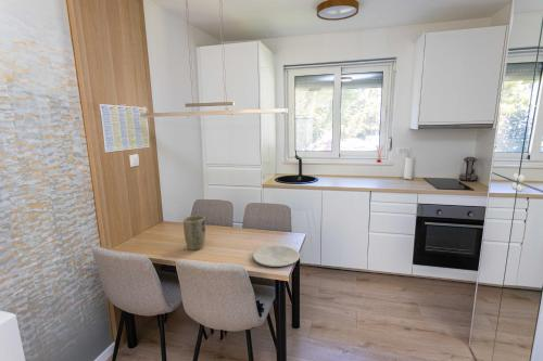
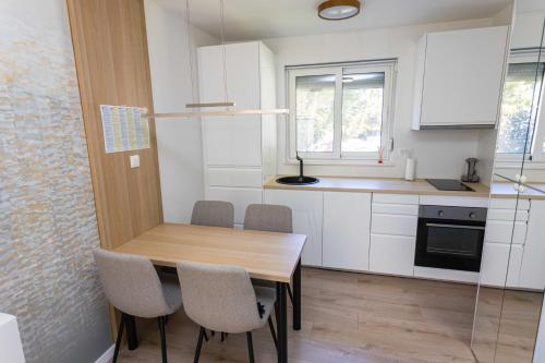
- plate (276, 256)
- plant pot (194, 232)
